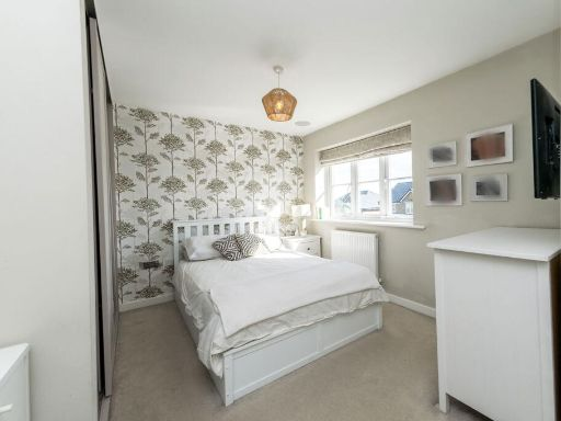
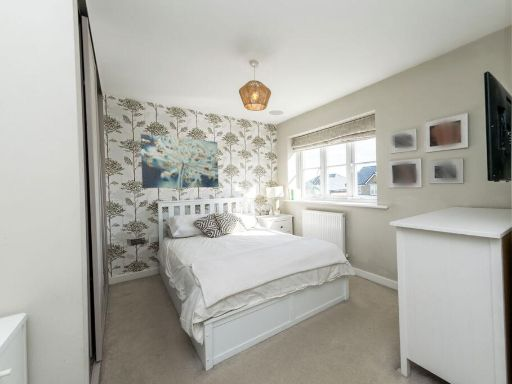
+ wall art (182, 163)
